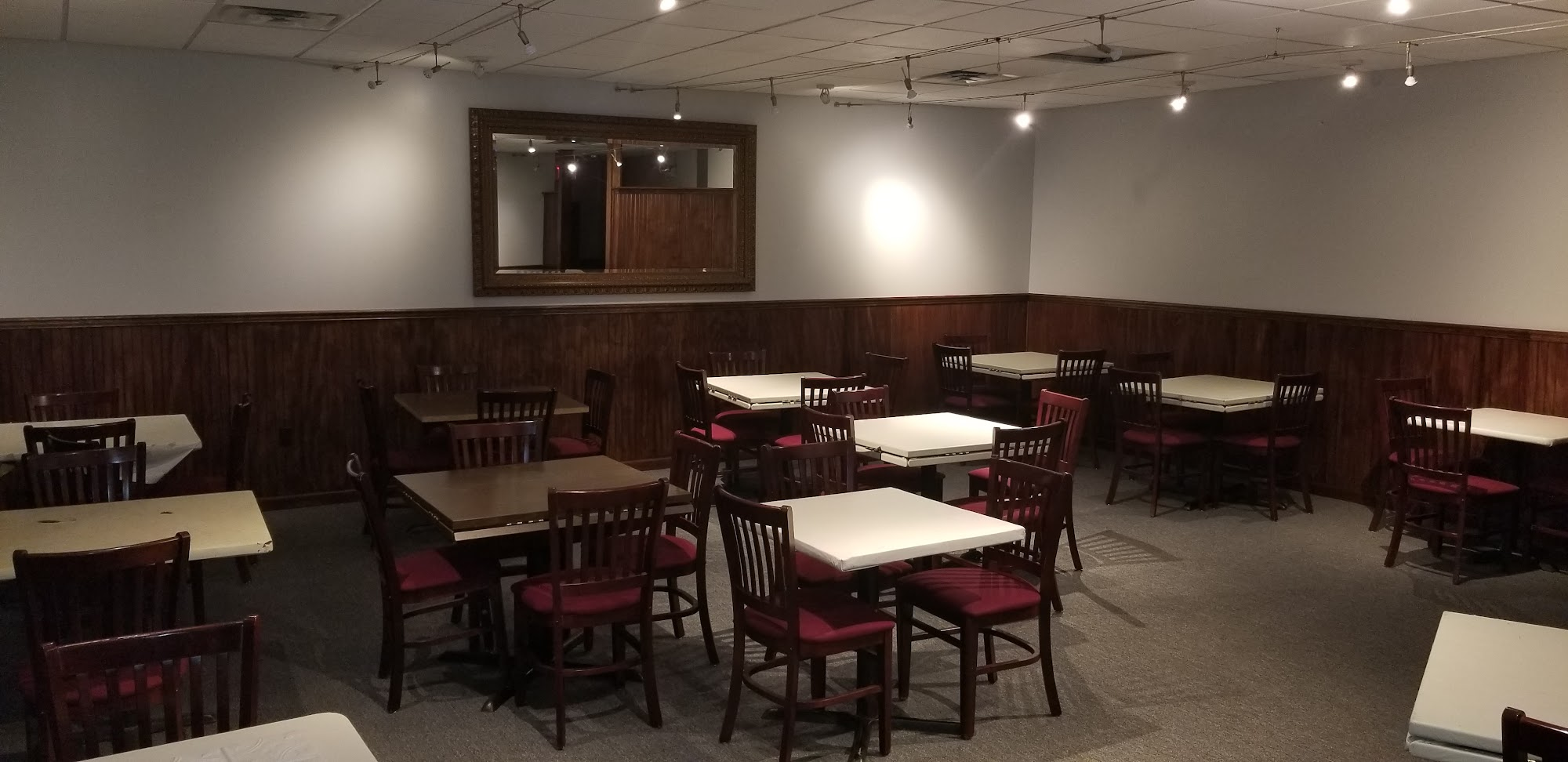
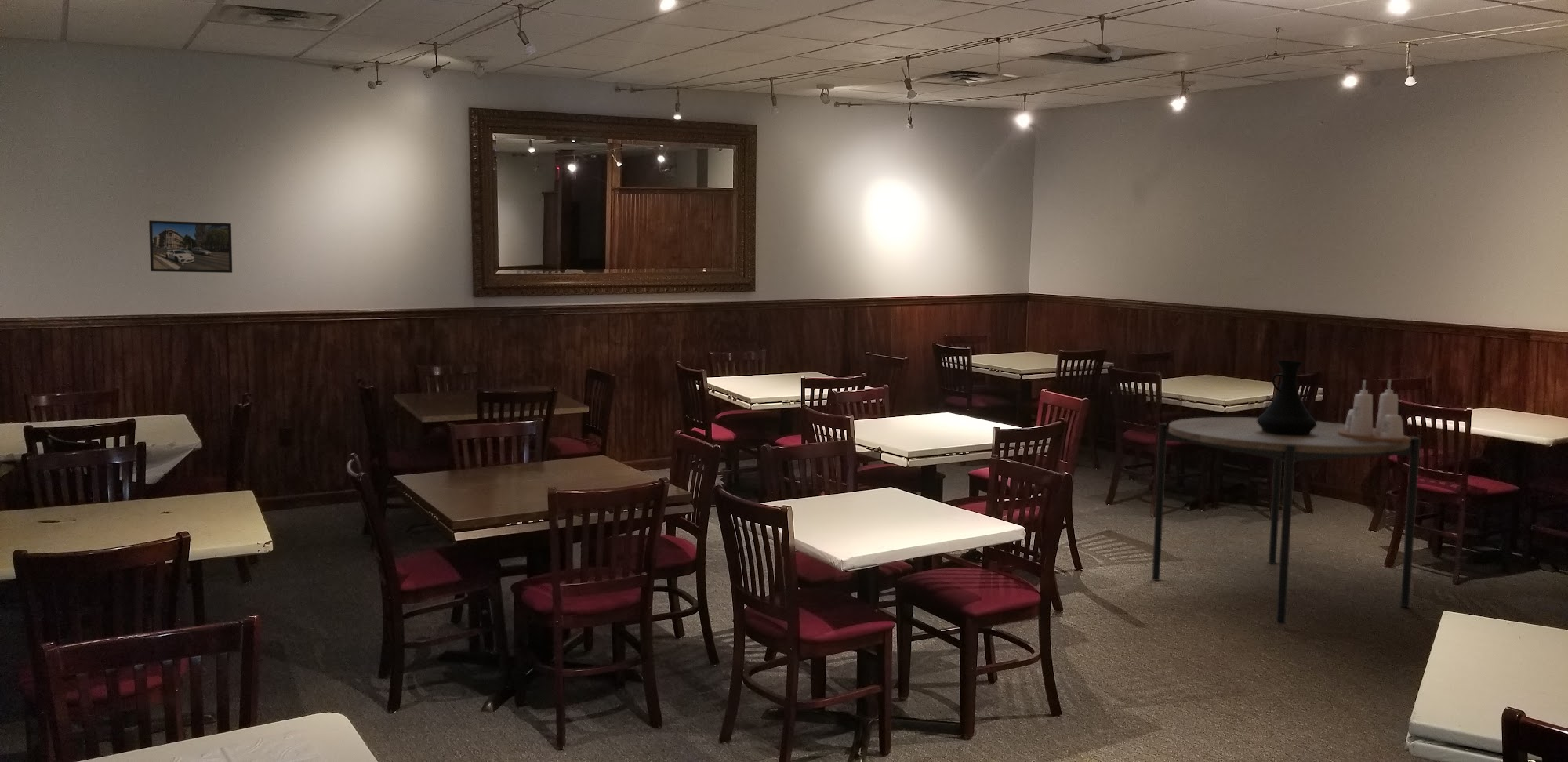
+ vase (1287, 397)
+ condiment set (1372, 408)
+ dining table (1278, 512)
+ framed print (191, 247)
